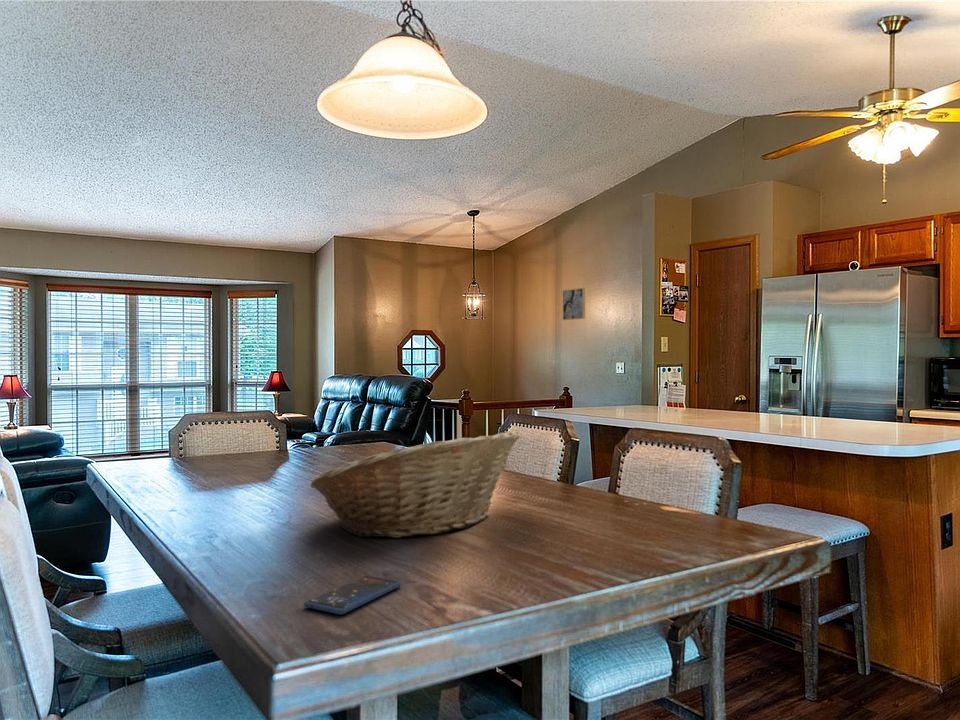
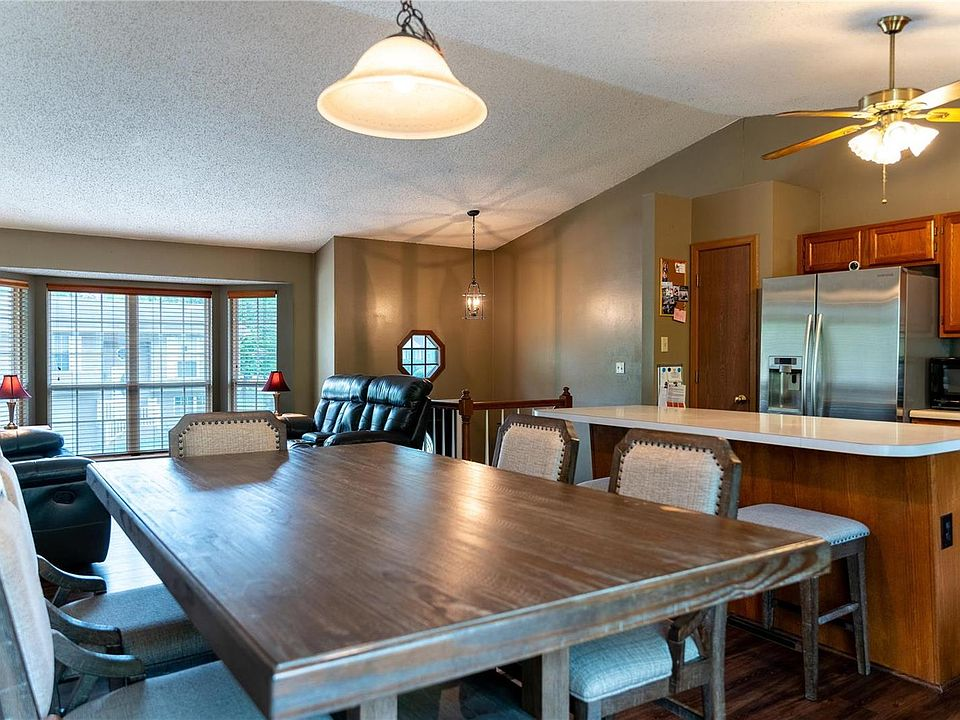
- fruit basket (422, 476)
- wall art (573, 304)
- smartphone (354, 593)
